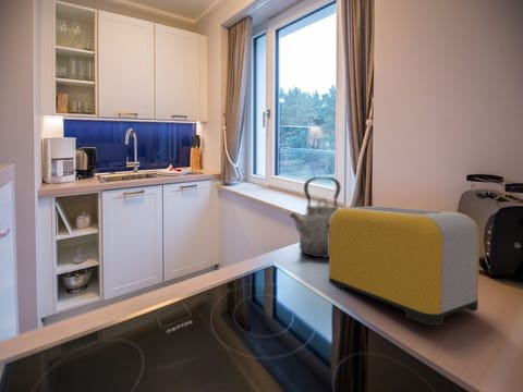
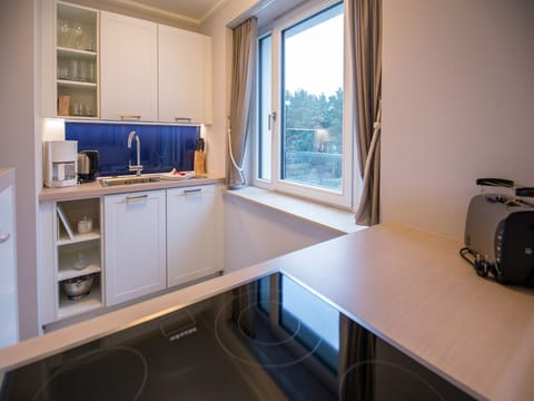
- toaster (392, 252)
- kettle (315, 216)
